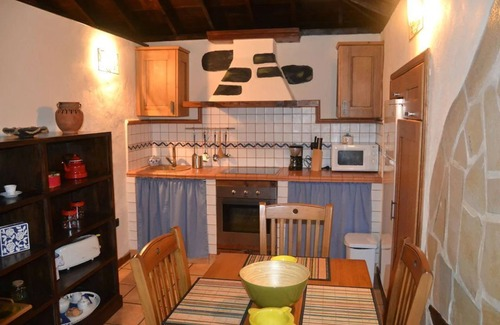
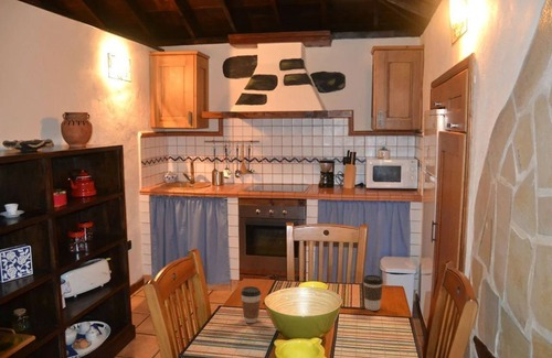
+ coffee cup (372, 292)
+ coffee cup (251, 304)
